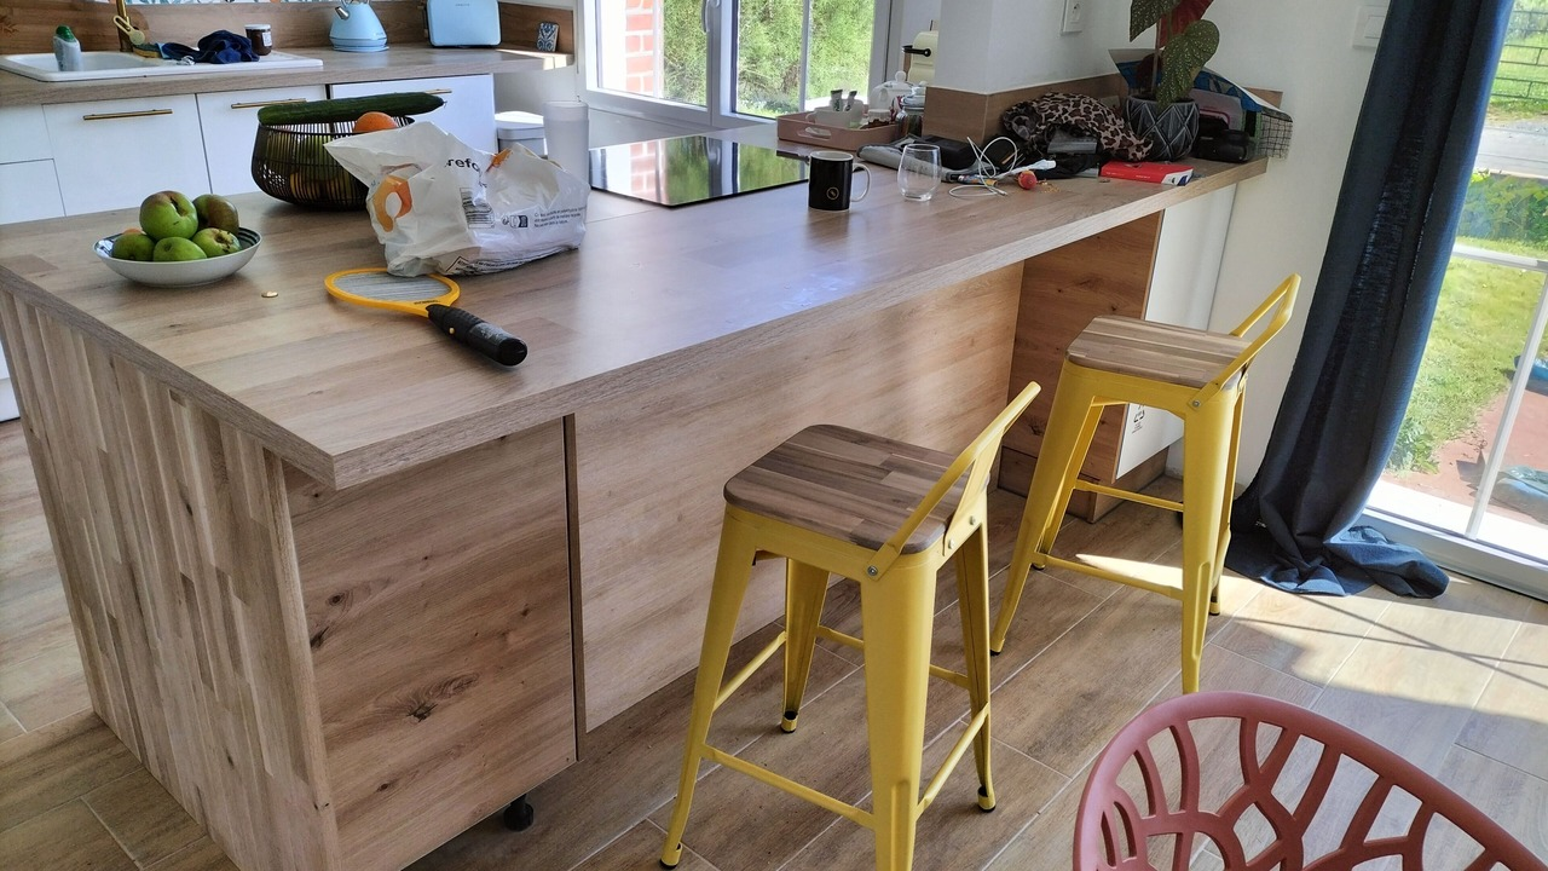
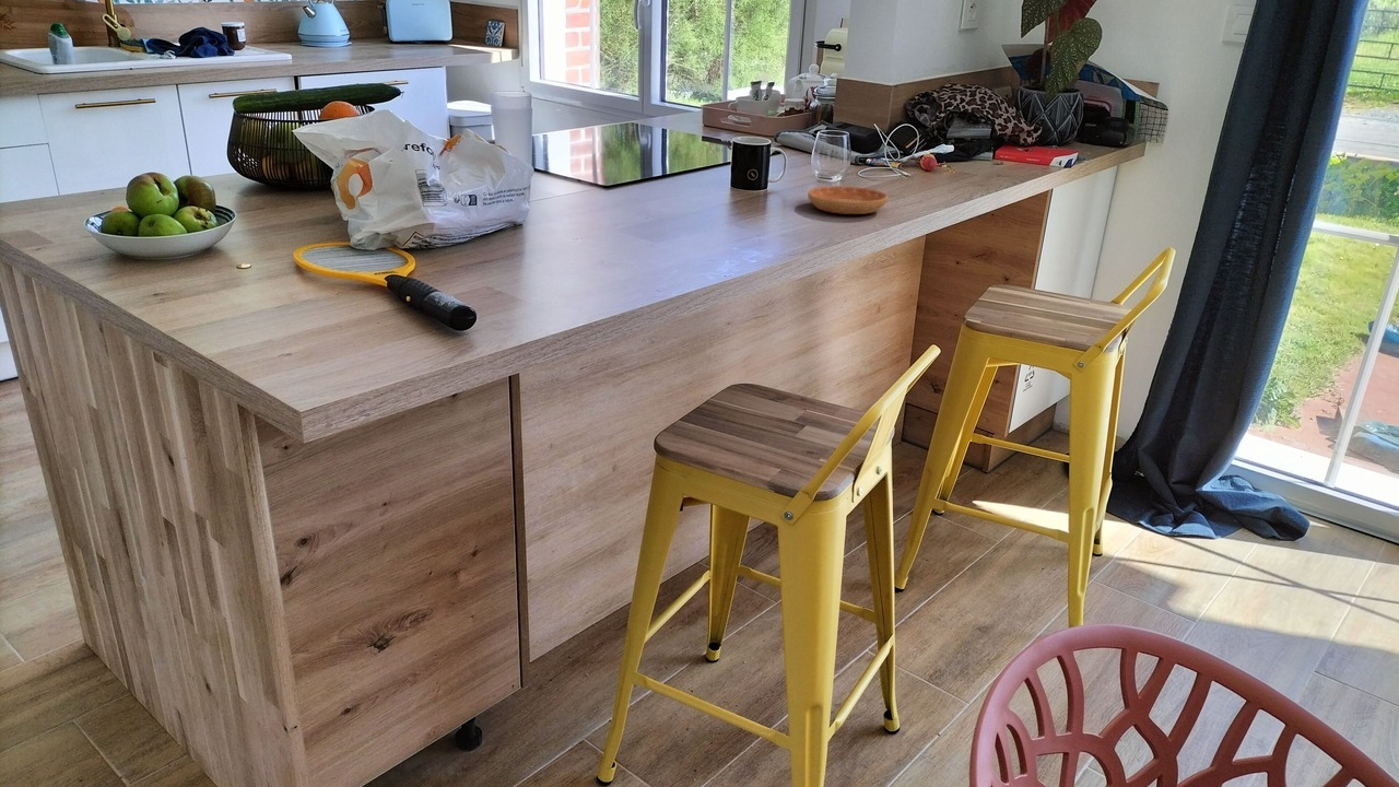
+ saucer (847, 200)
